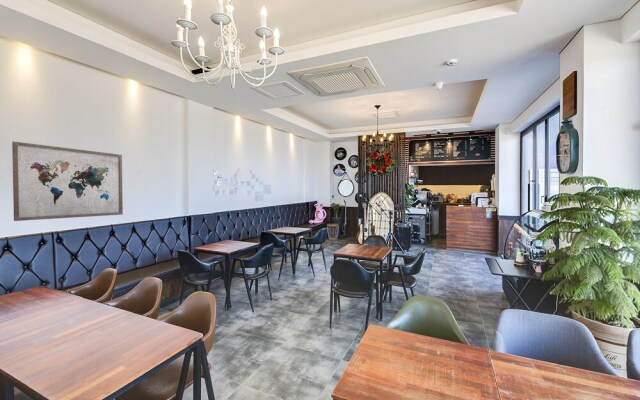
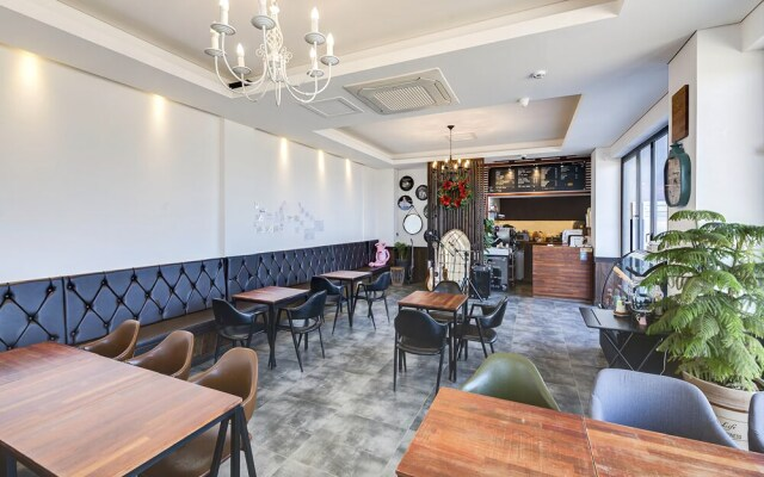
- wall art (75, 183)
